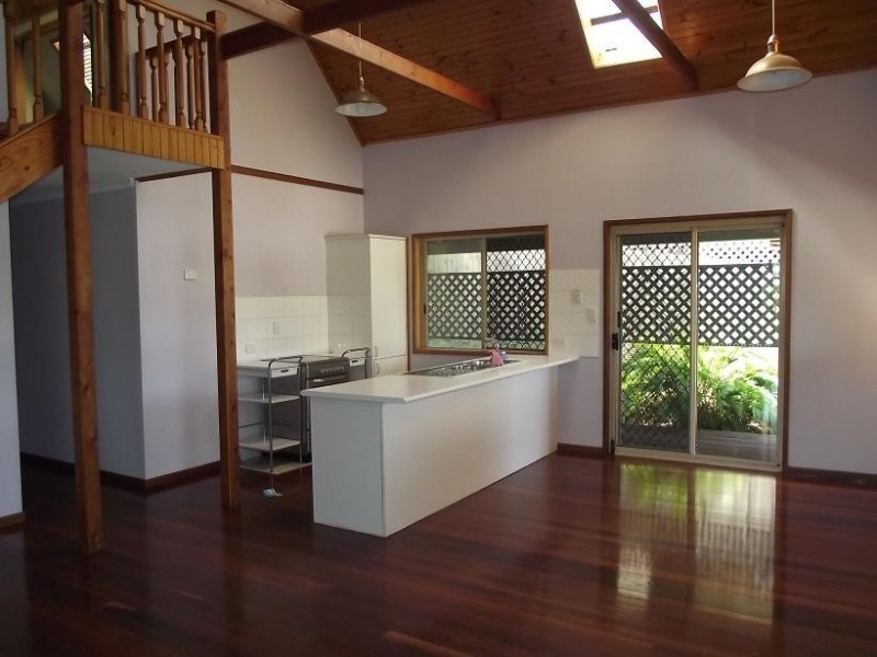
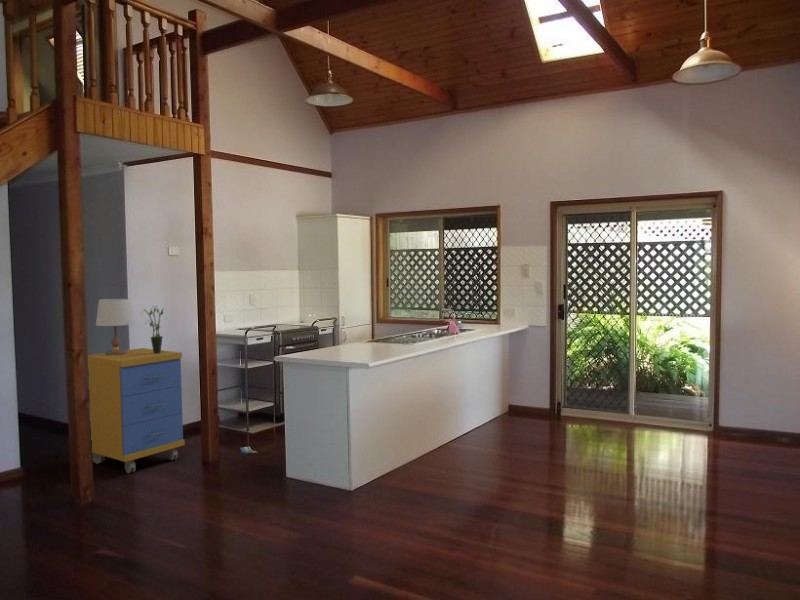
+ table lamp (115, 326)
+ storage cabinet (134, 408)
+ potted plant (153, 329)
